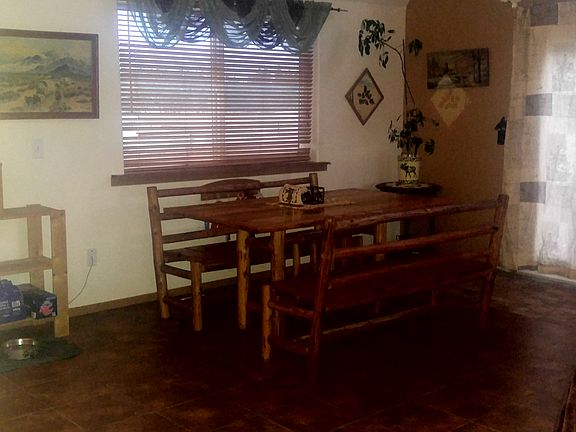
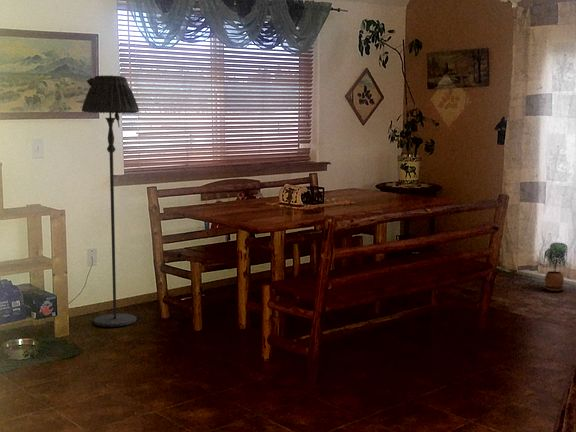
+ floor lamp (112, 201)
+ potted plant (555, 266)
